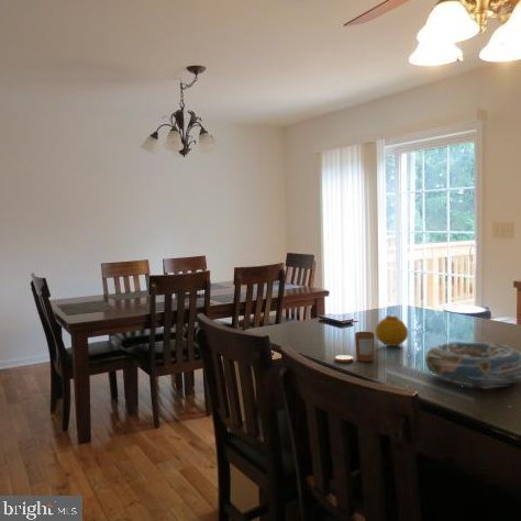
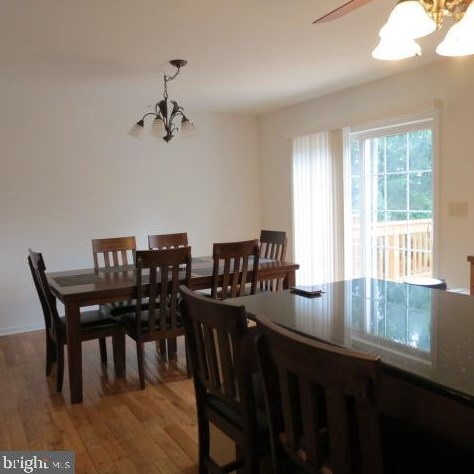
- candle (356, 346)
- decorative bowl (474, 363)
- fruit (391, 330)
